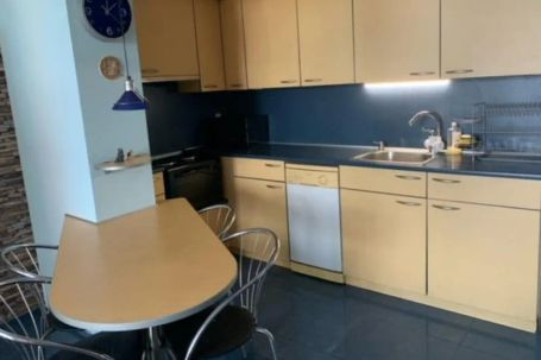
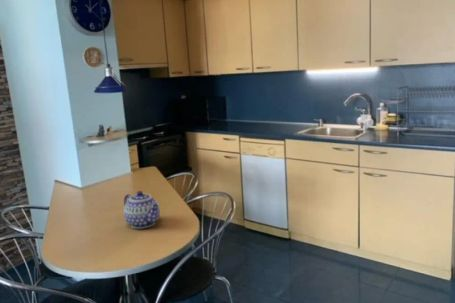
+ teapot (141, 207)
